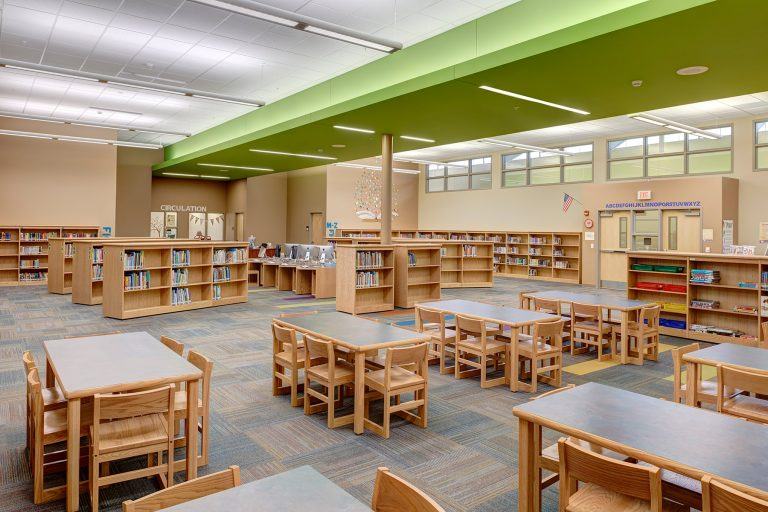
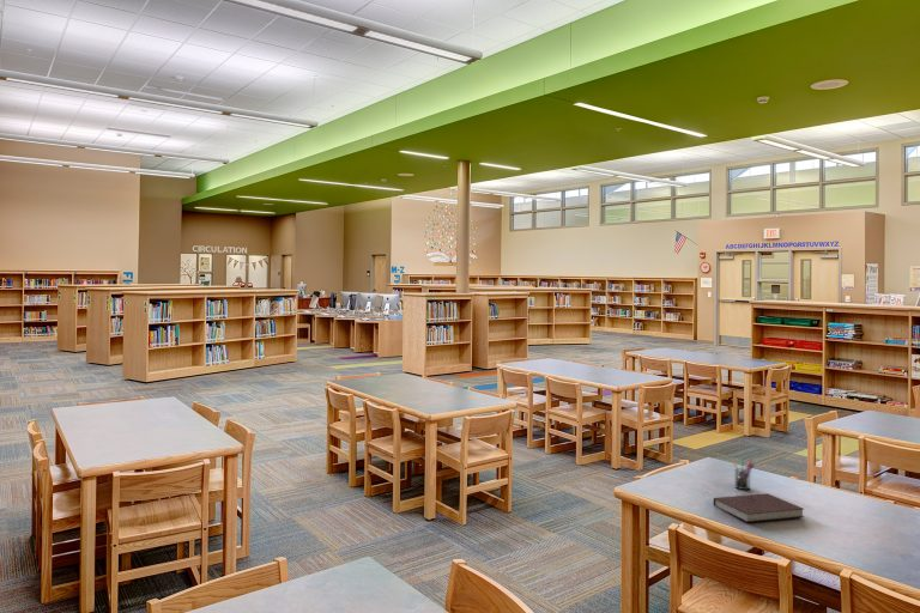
+ notebook (757, 506)
+ pen holder (743, 472)
